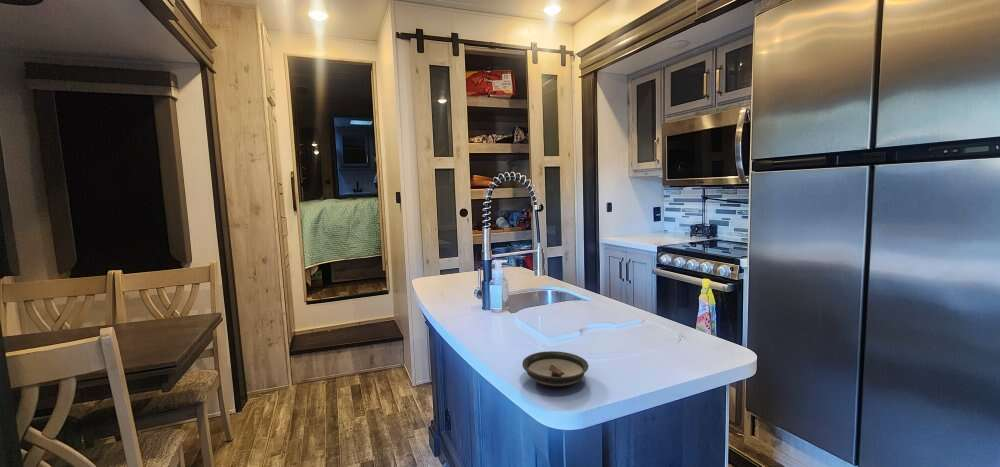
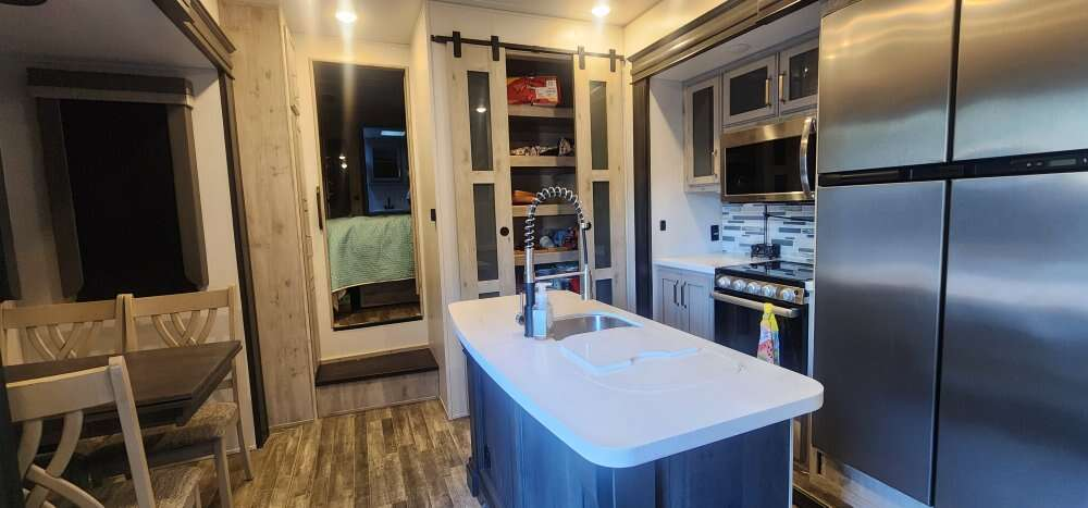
- saucer (555, 370)
